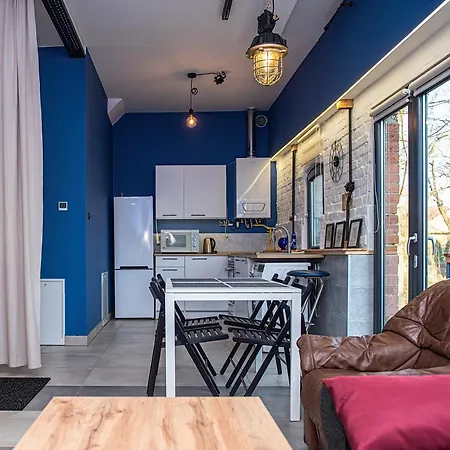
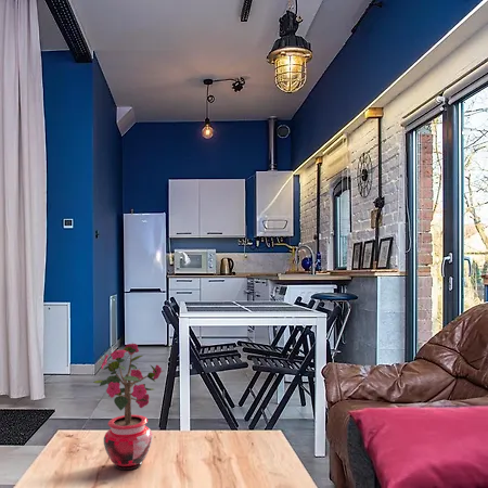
+ potted plant (125, 402)
